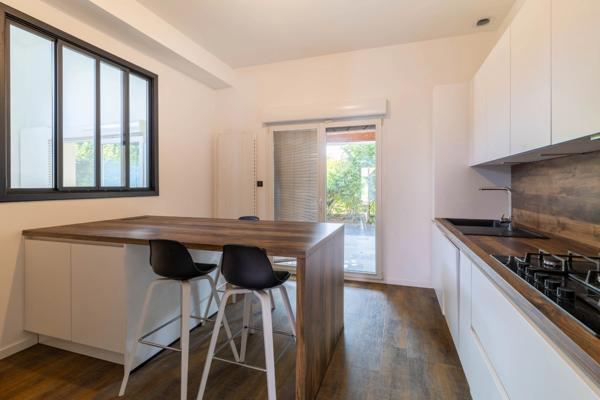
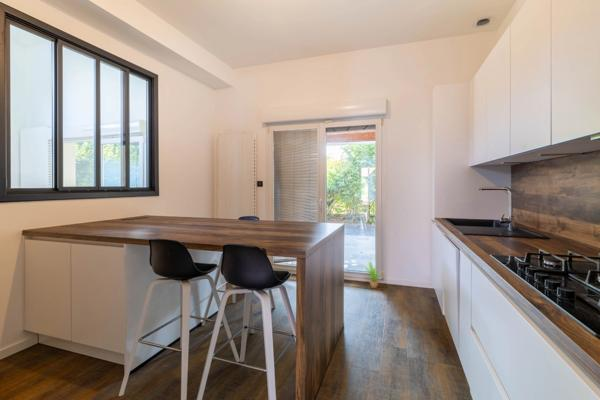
+ potted plant (374, 275)
